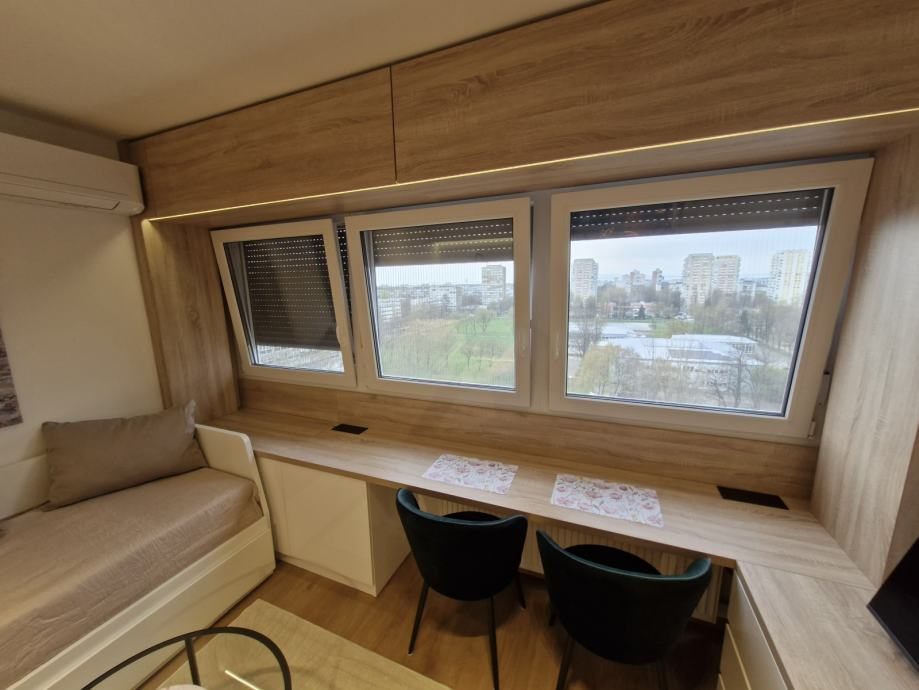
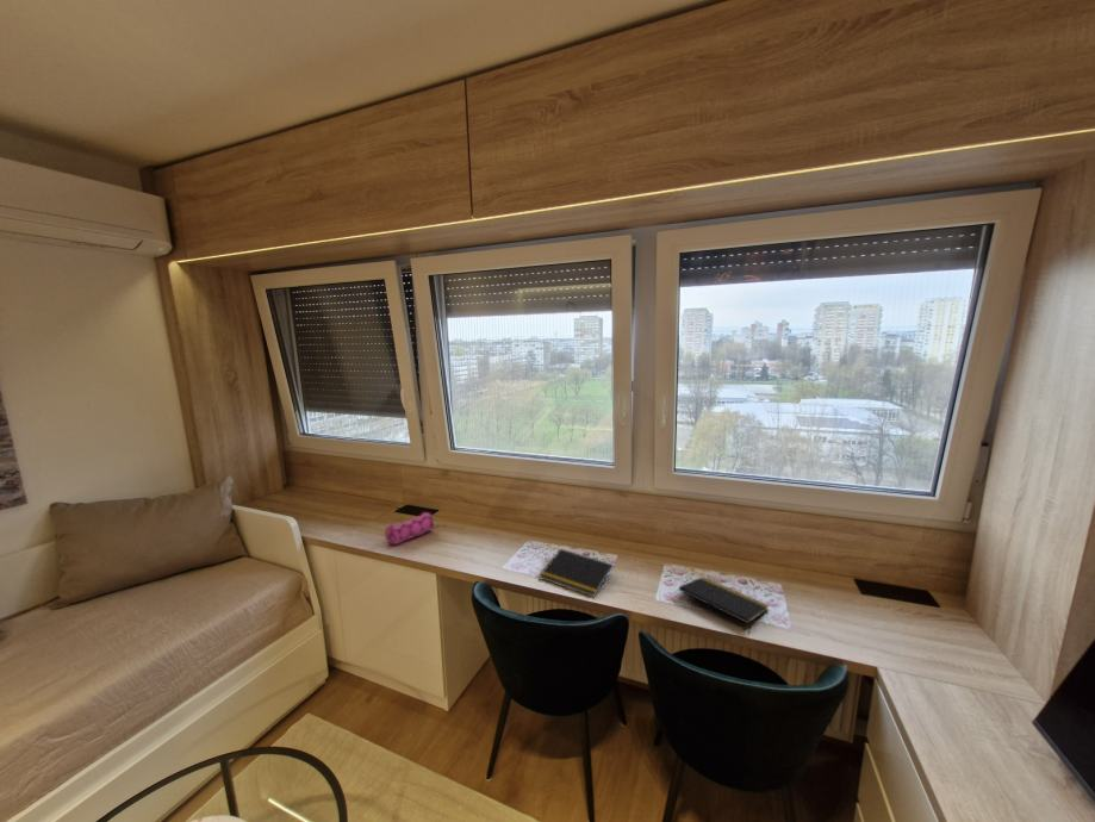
+ pencil case (410, 527)
+ notepad (722, 597)
+ notepad (576, 571)
